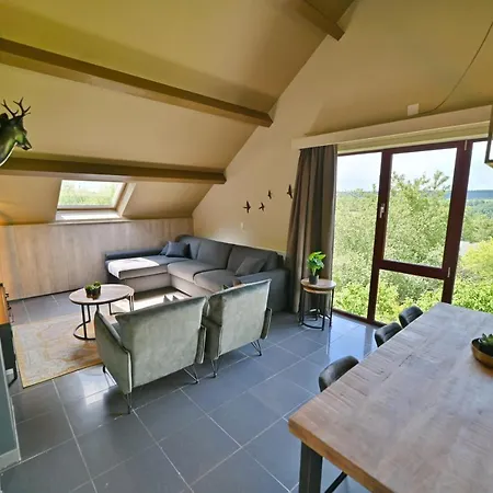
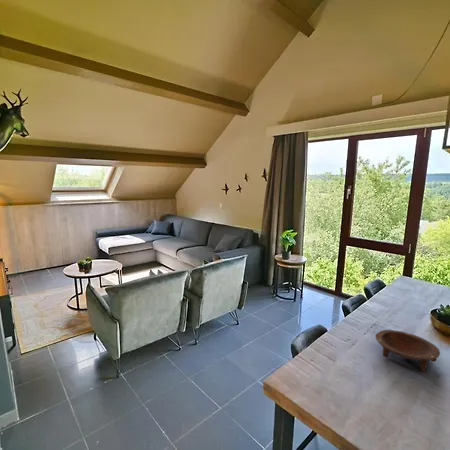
+ bowl (405, 349)
